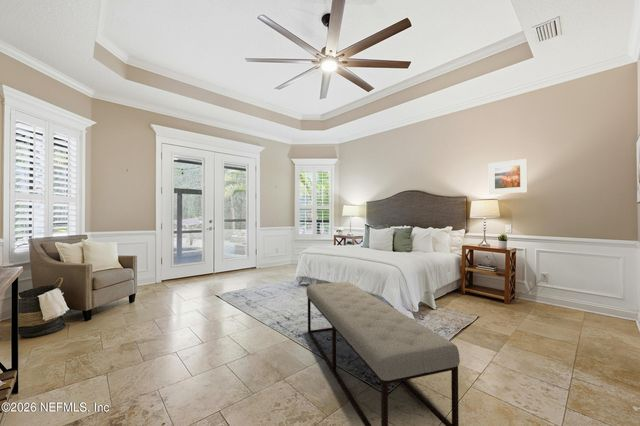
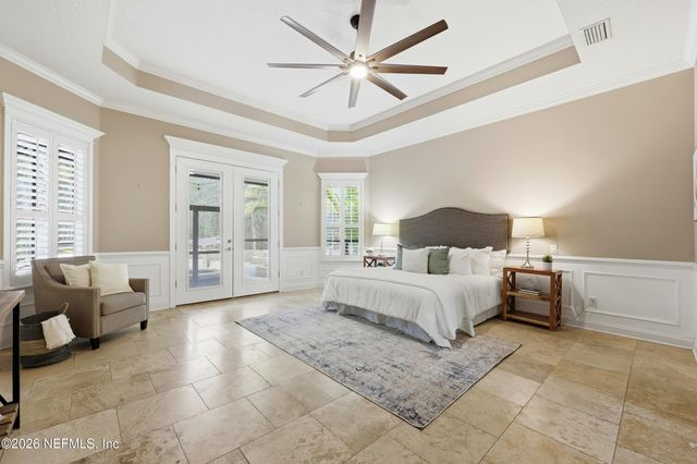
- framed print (507, 177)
- bench (360, 336)
